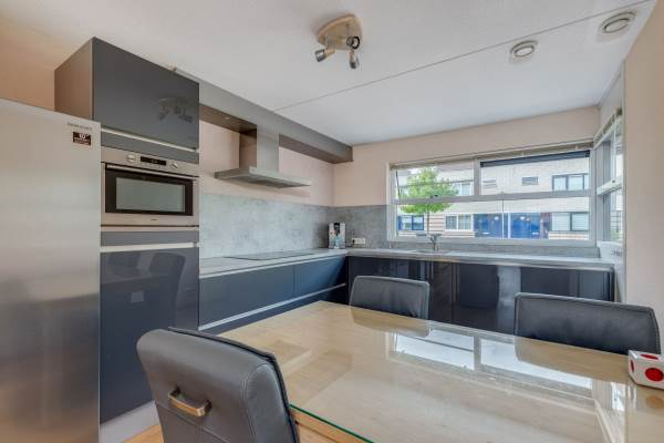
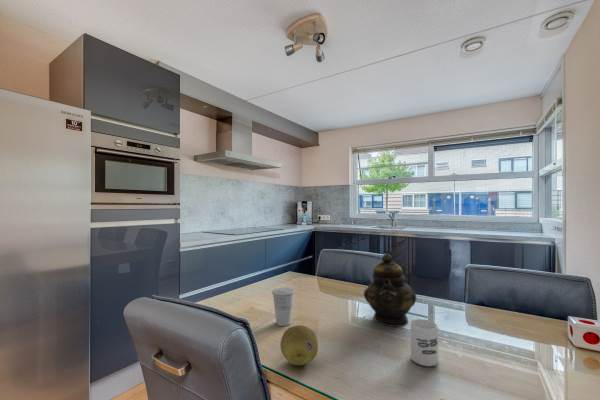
+ fruit (299, 344)
+ teapot (389, 286)
+ cup (283, 306)
+ cup (424, 342)
